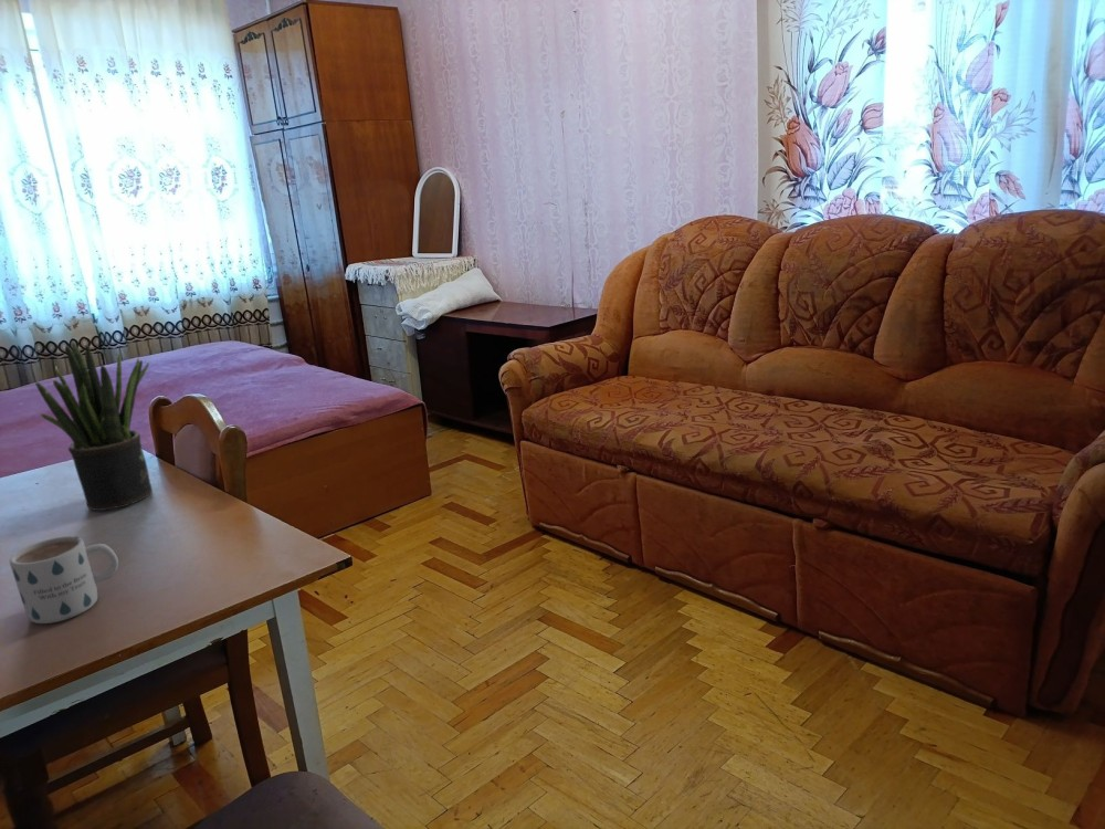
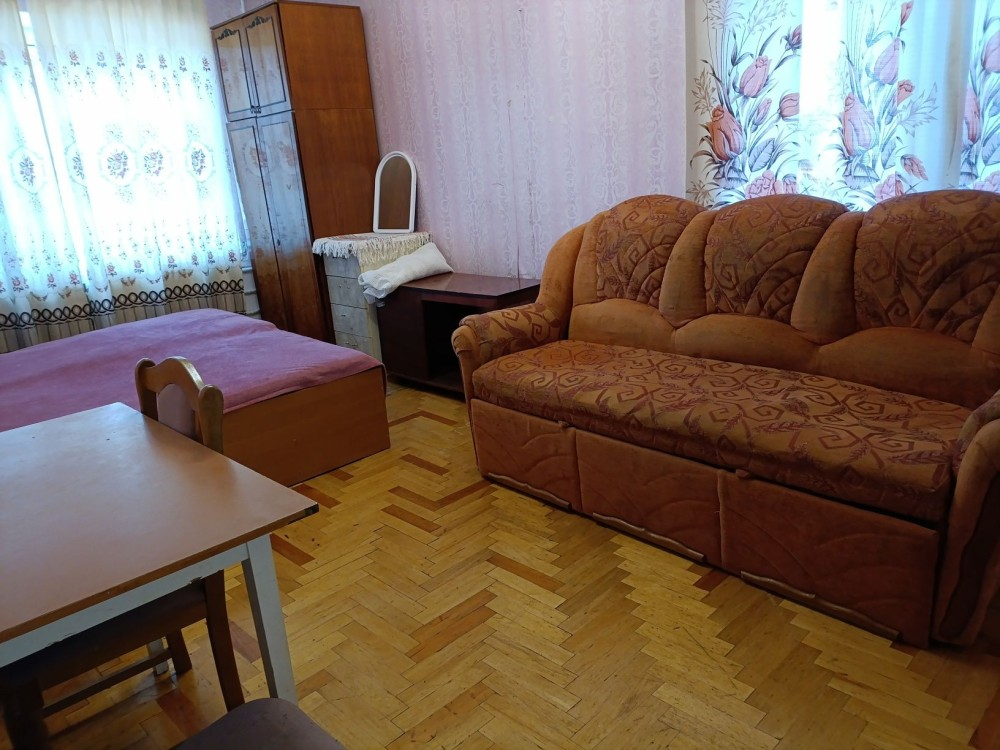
- potted plant (108, 421)
- mug (70, 575)
